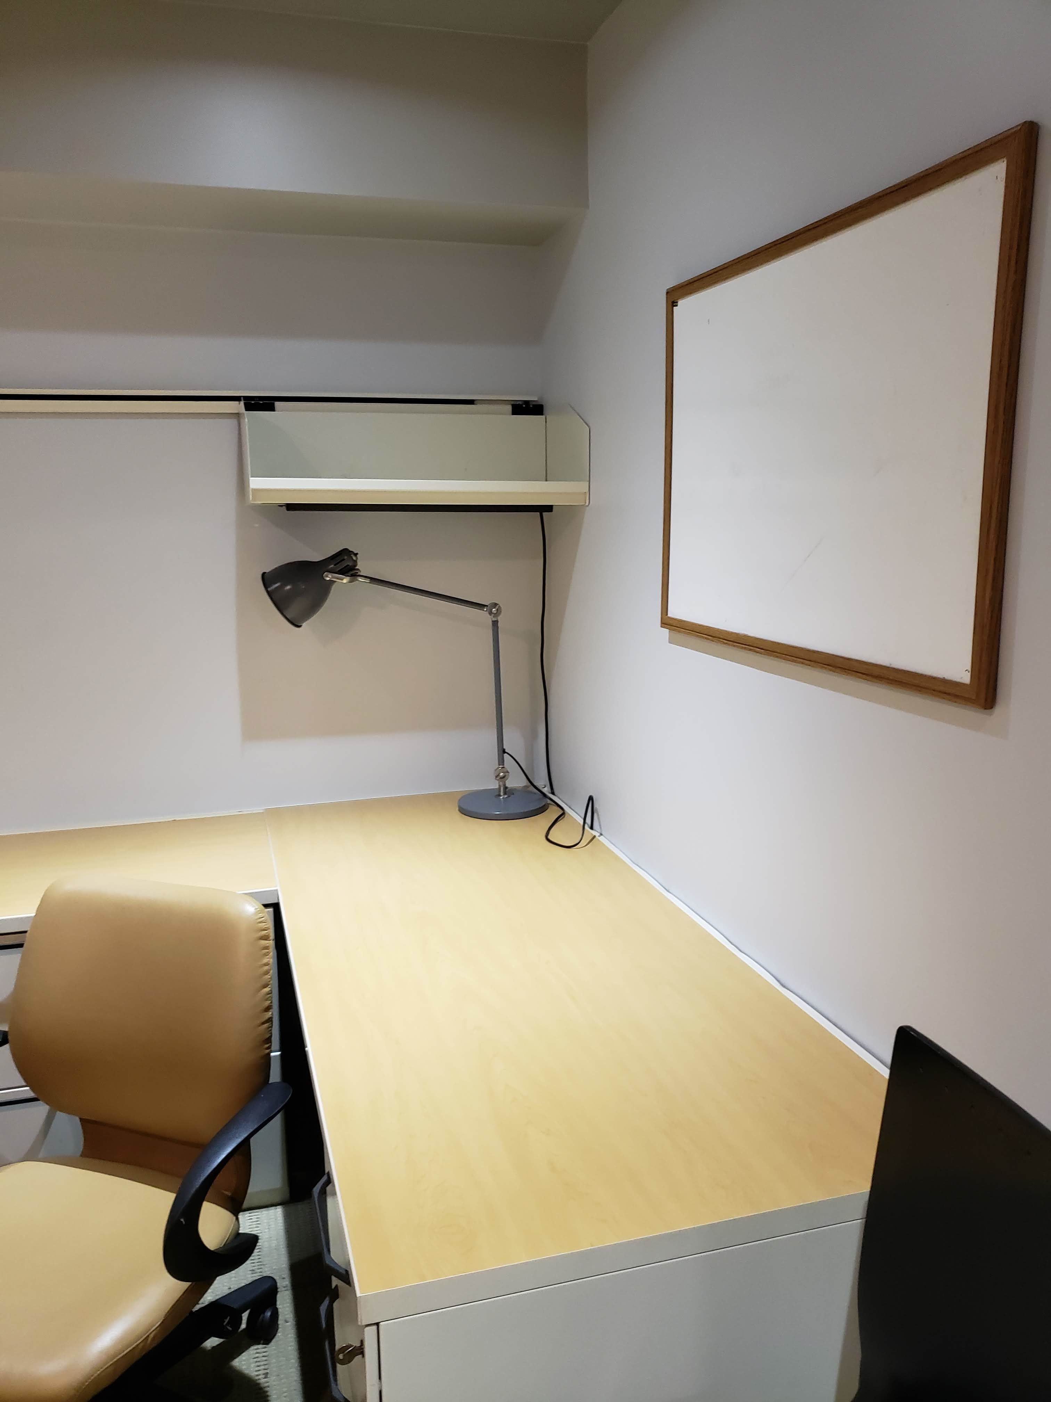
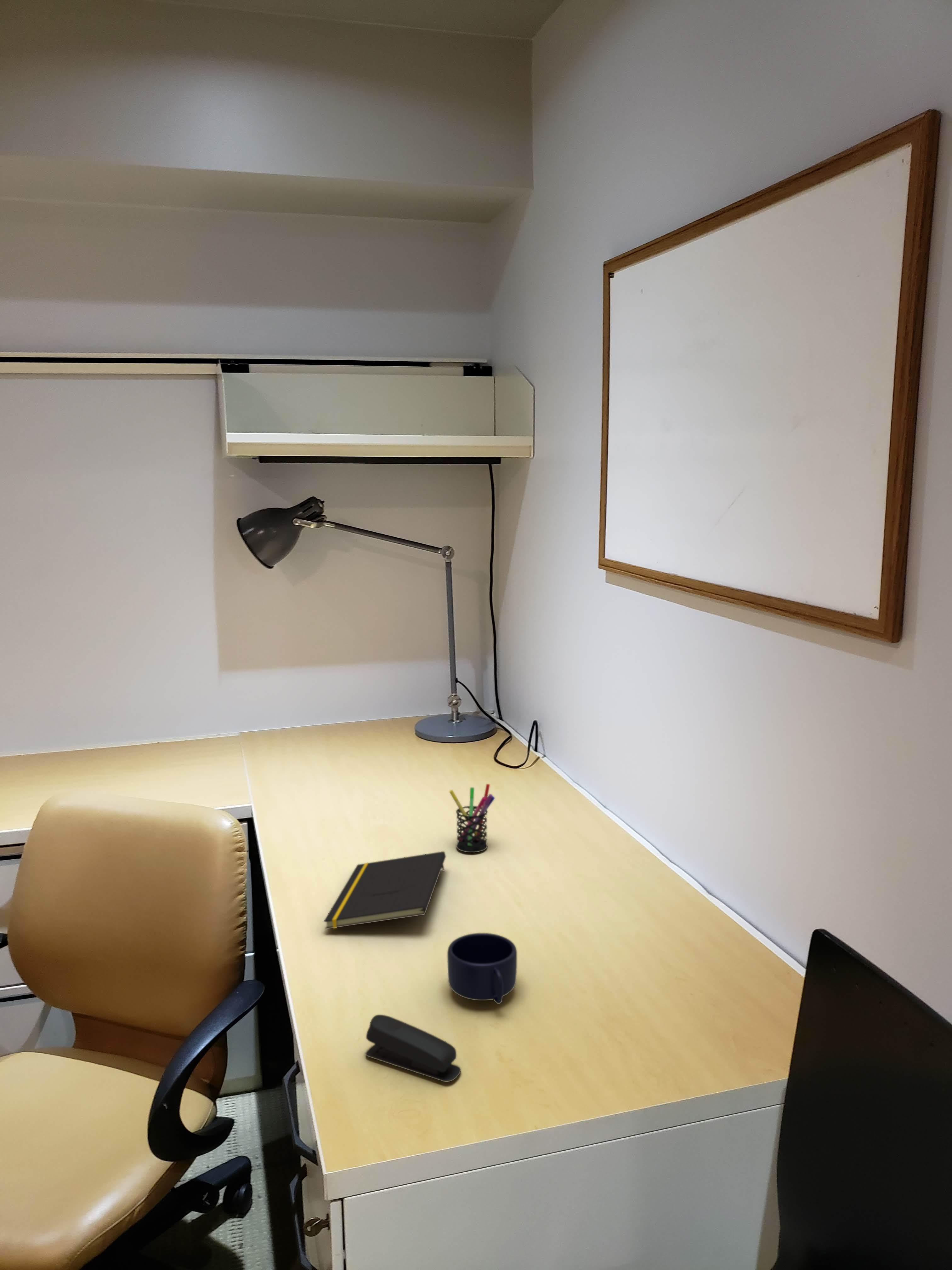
+ stapler (412, 1045)
+ mug (485, 973)
+ notepad (388, 888)
+ pen holder (473, 814)
